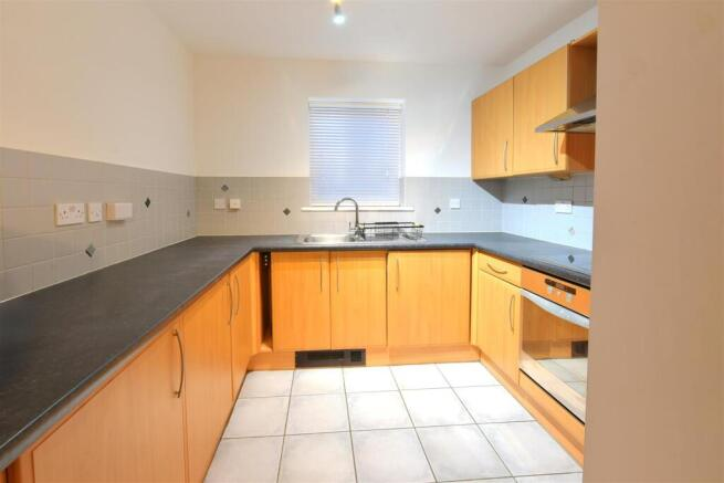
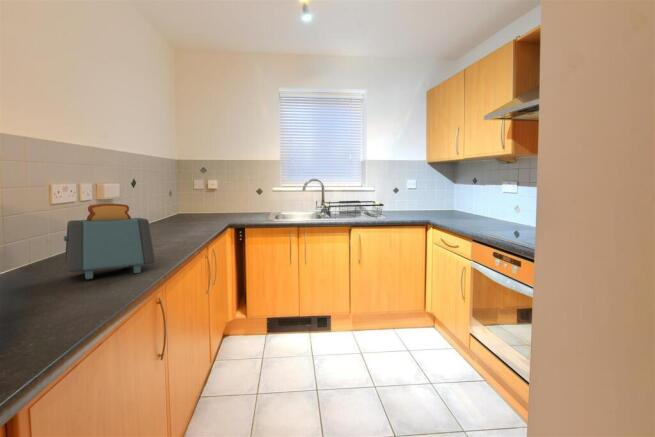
+ toaster (110, 238)
